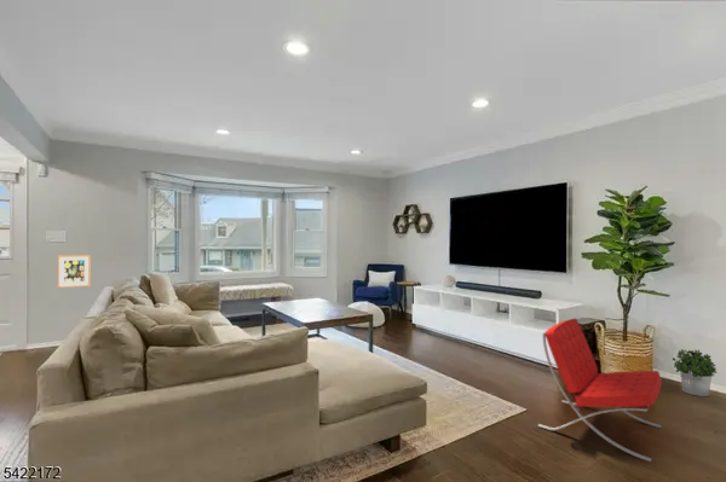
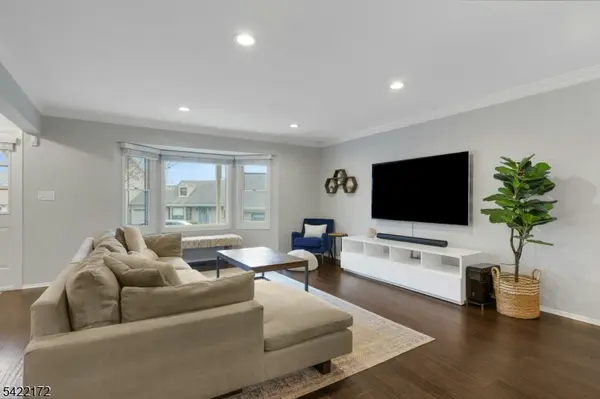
- lounge chair (599, 376)
- wall art (74, 271)
- potted plant (692, 371)
